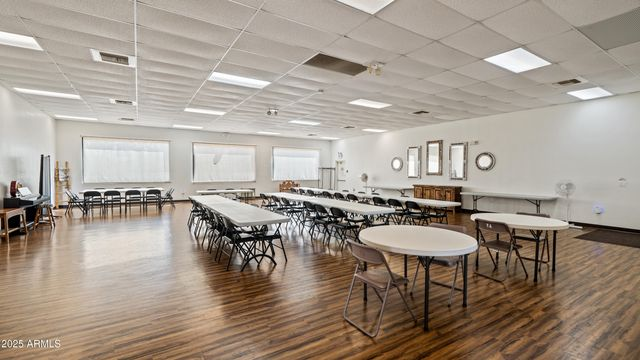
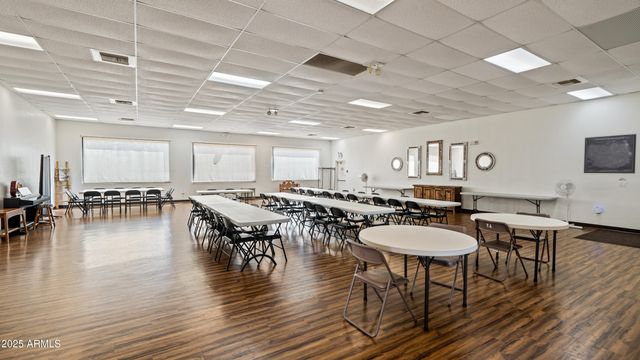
+ wall art (608, 154)
